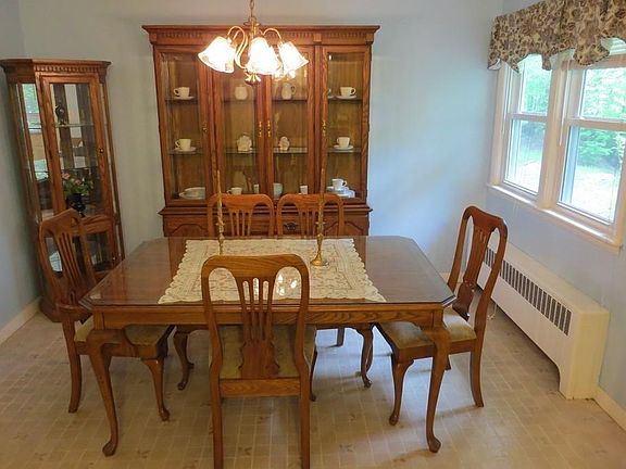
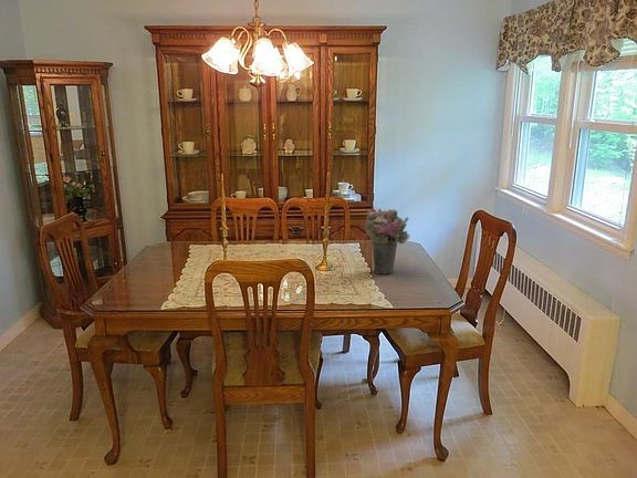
+ flower bouquet (385, 240)
